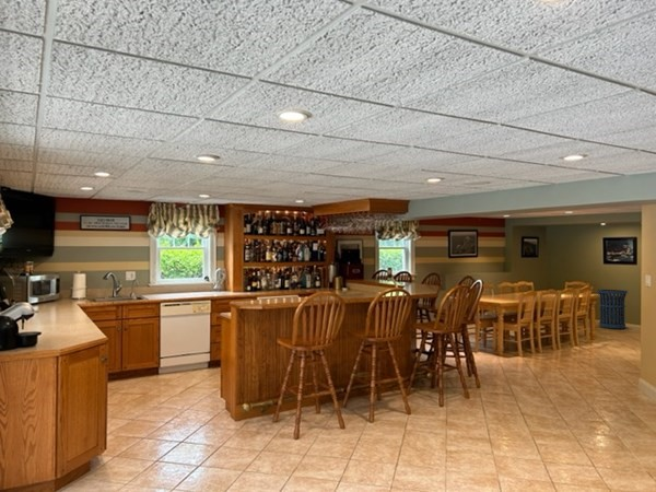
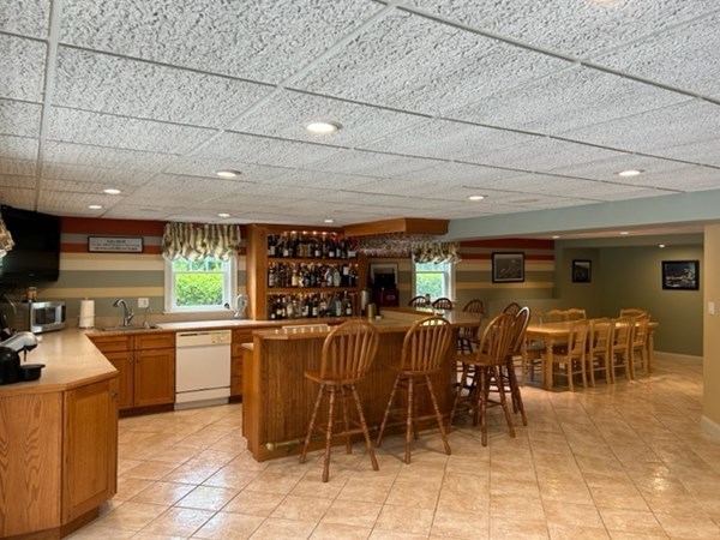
- trash can (611, 308)
